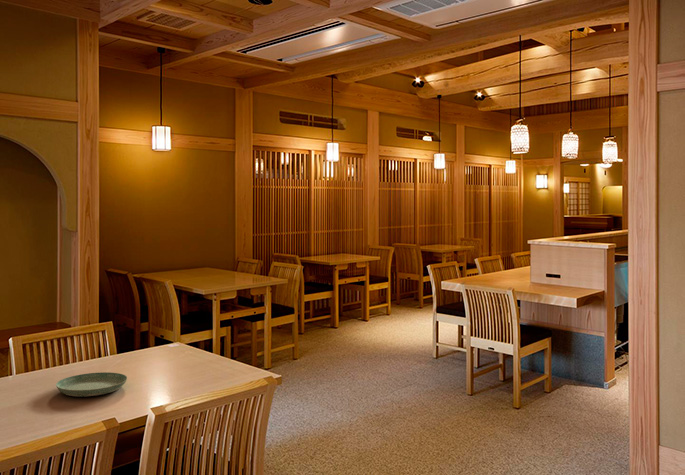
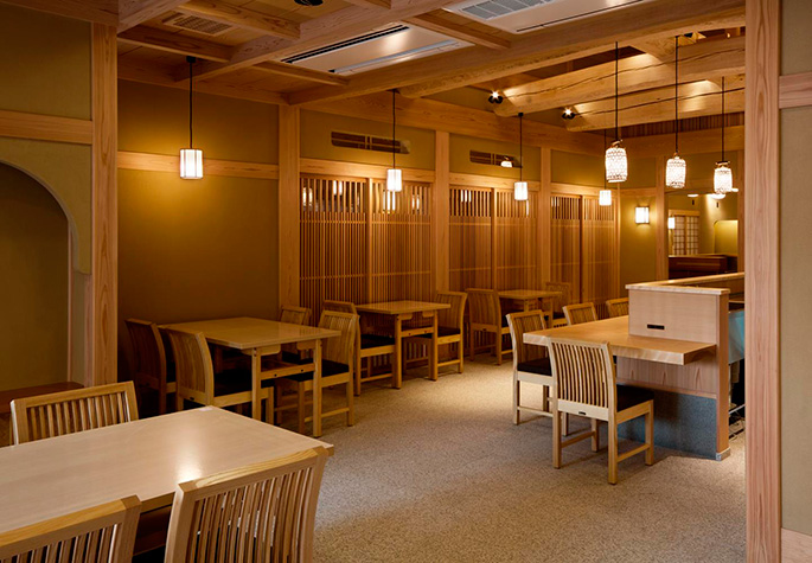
- saucer (92, 384)
